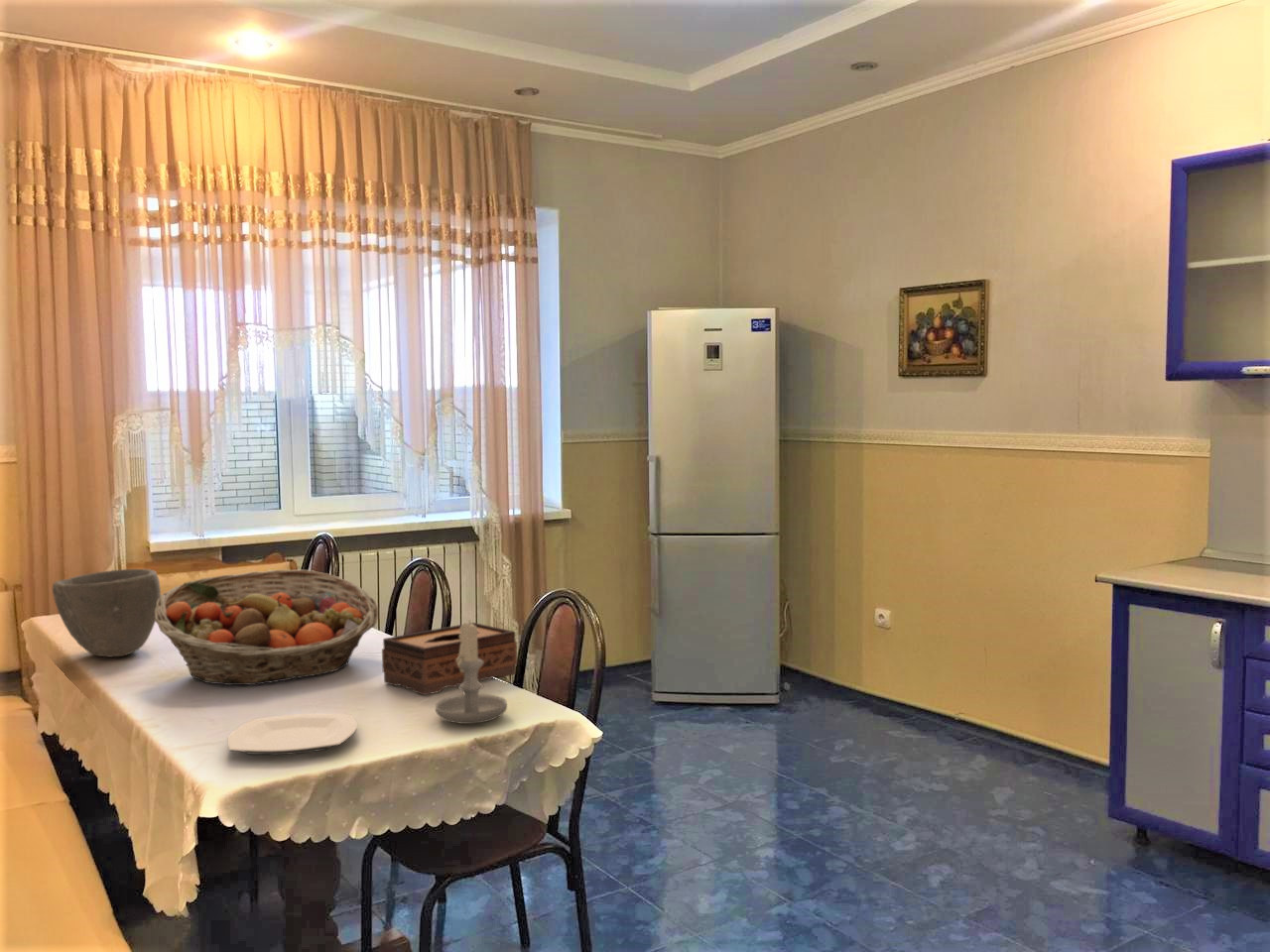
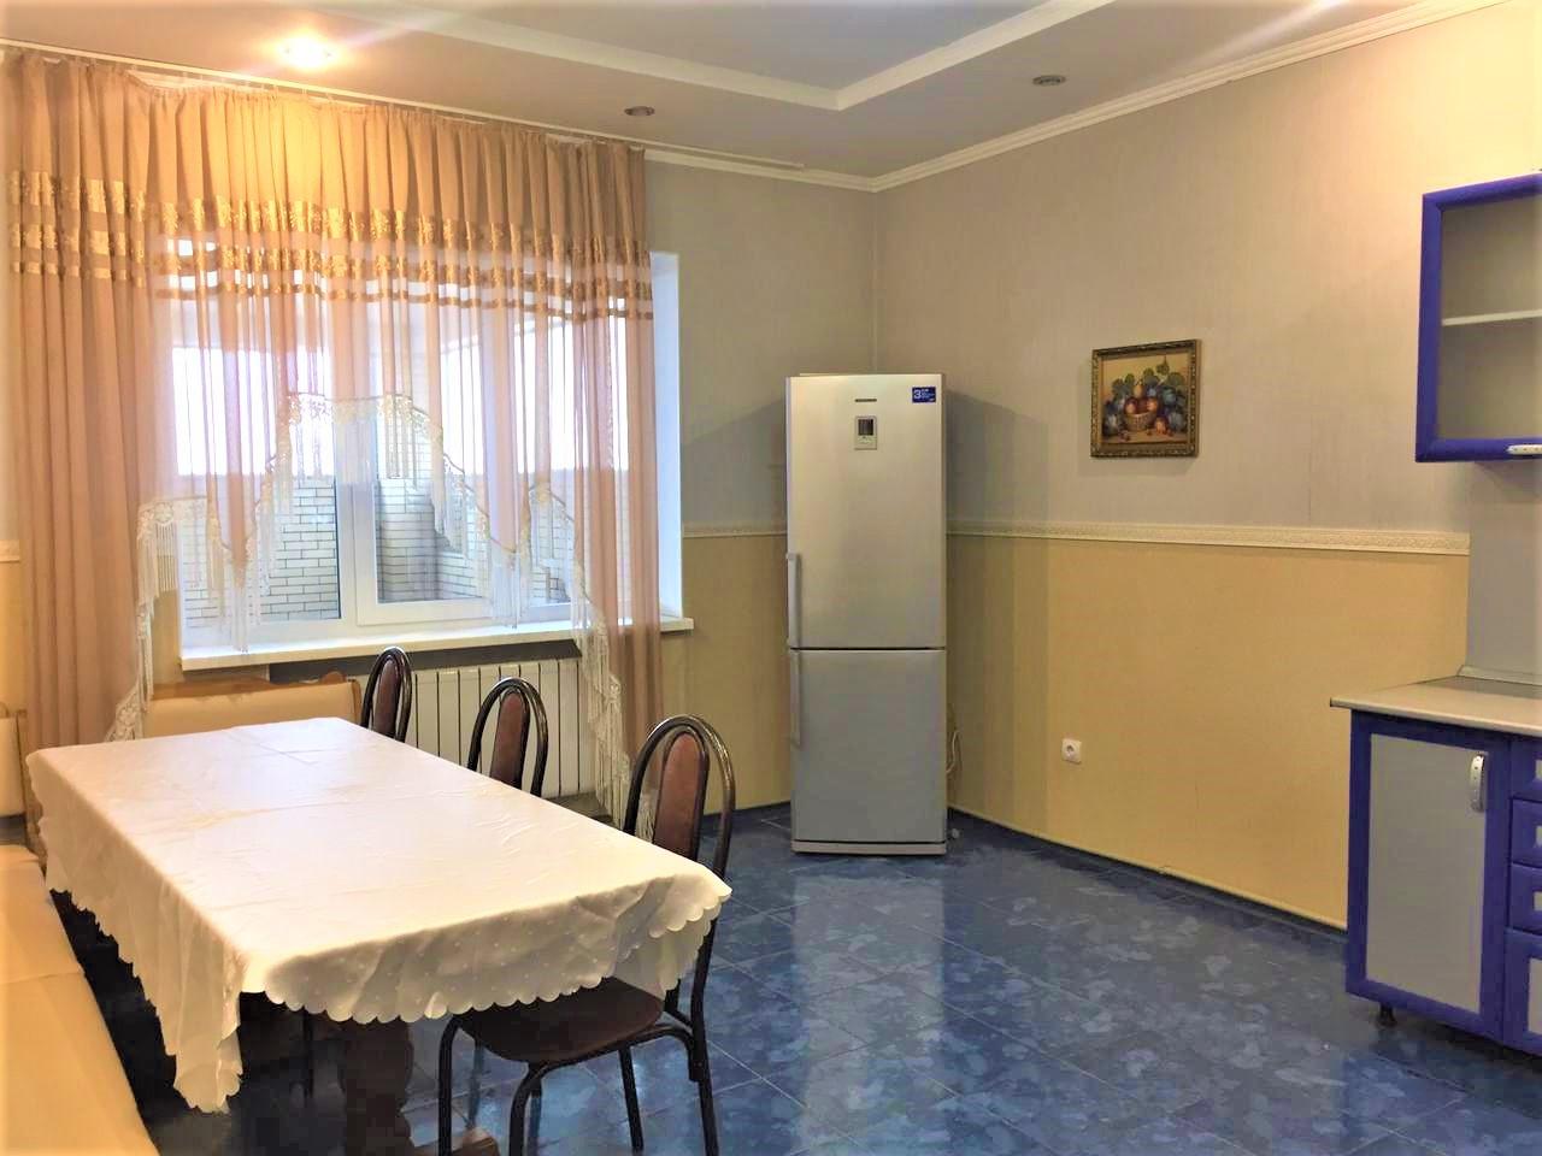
- bowl (108, 614)
- tissue box (450, 656)
- fruit basket (270, 624)
- plate (294, 736)
- candle (470, 668)
